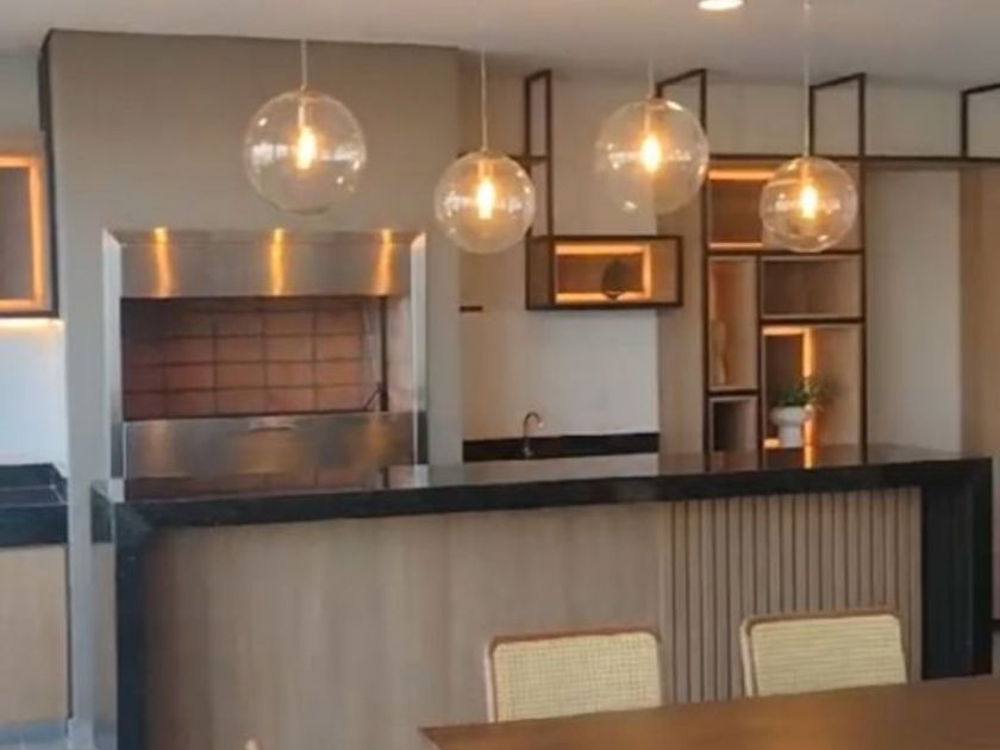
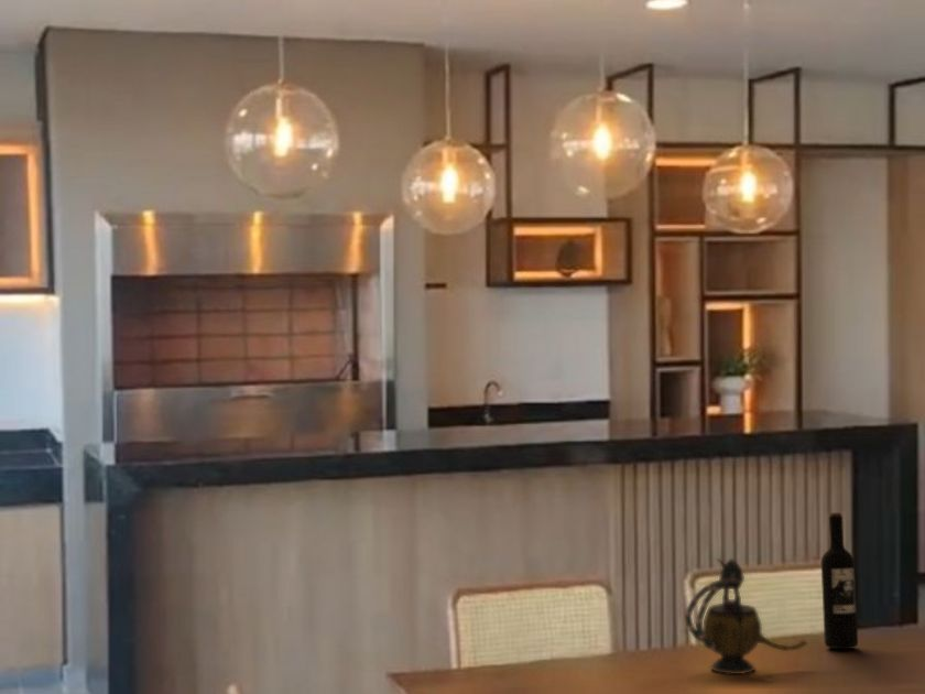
+ wine bottle (839, 579)
+ teapot (749, 612)
